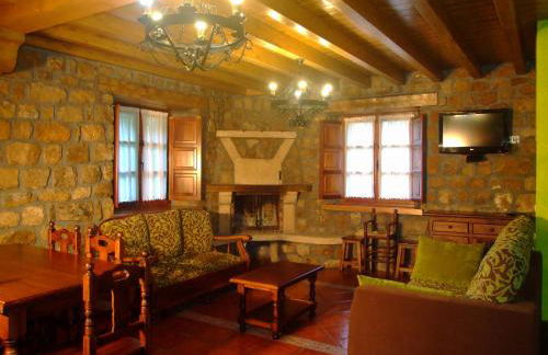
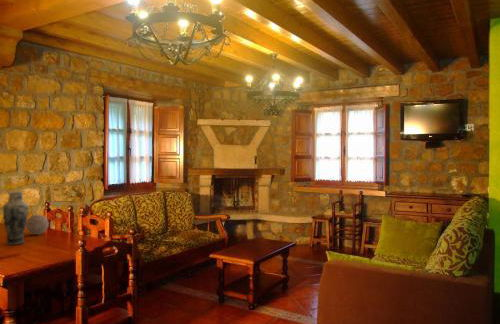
+ vase (15, 217)
+ decorative ball (37, 224)
